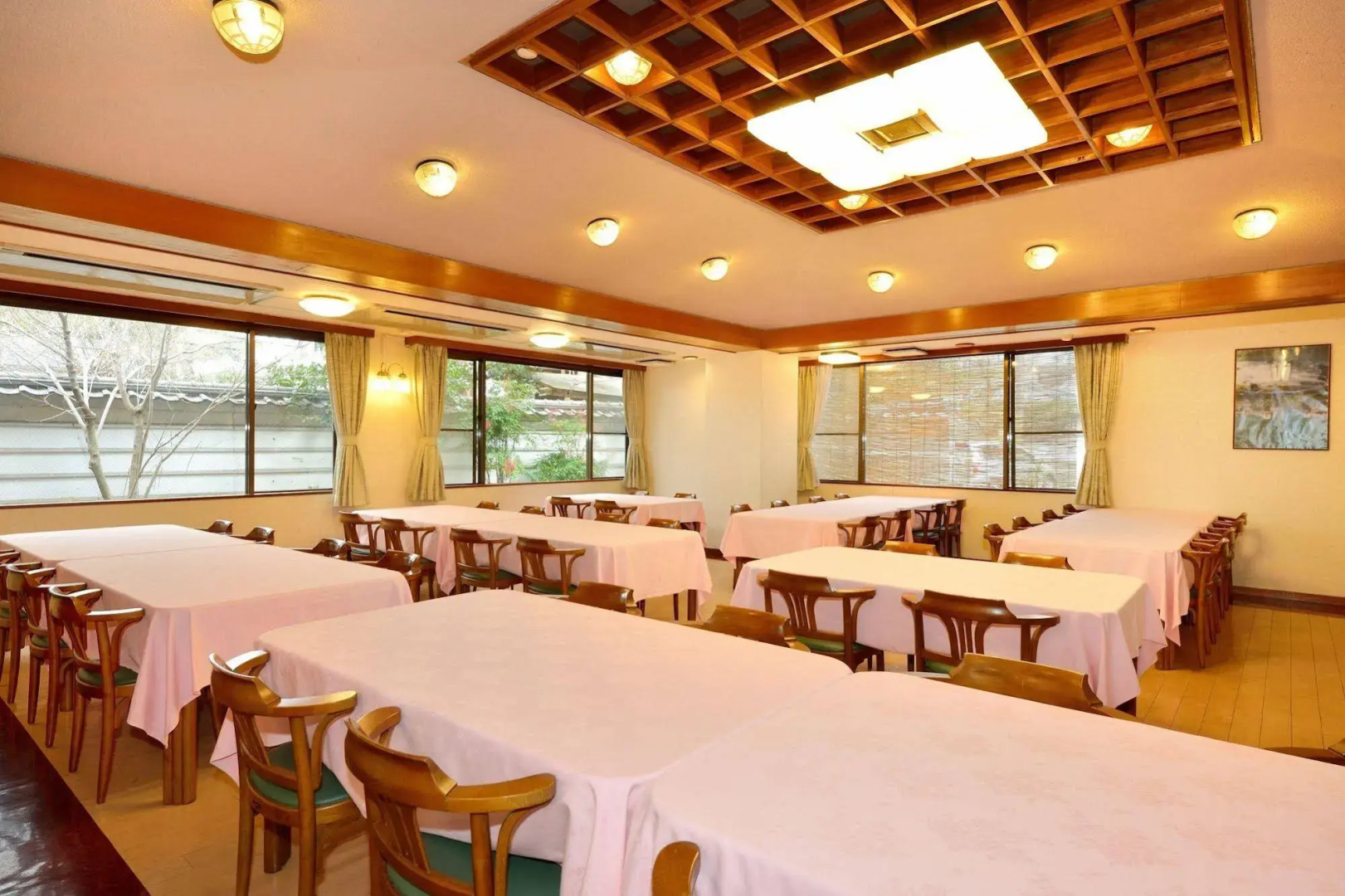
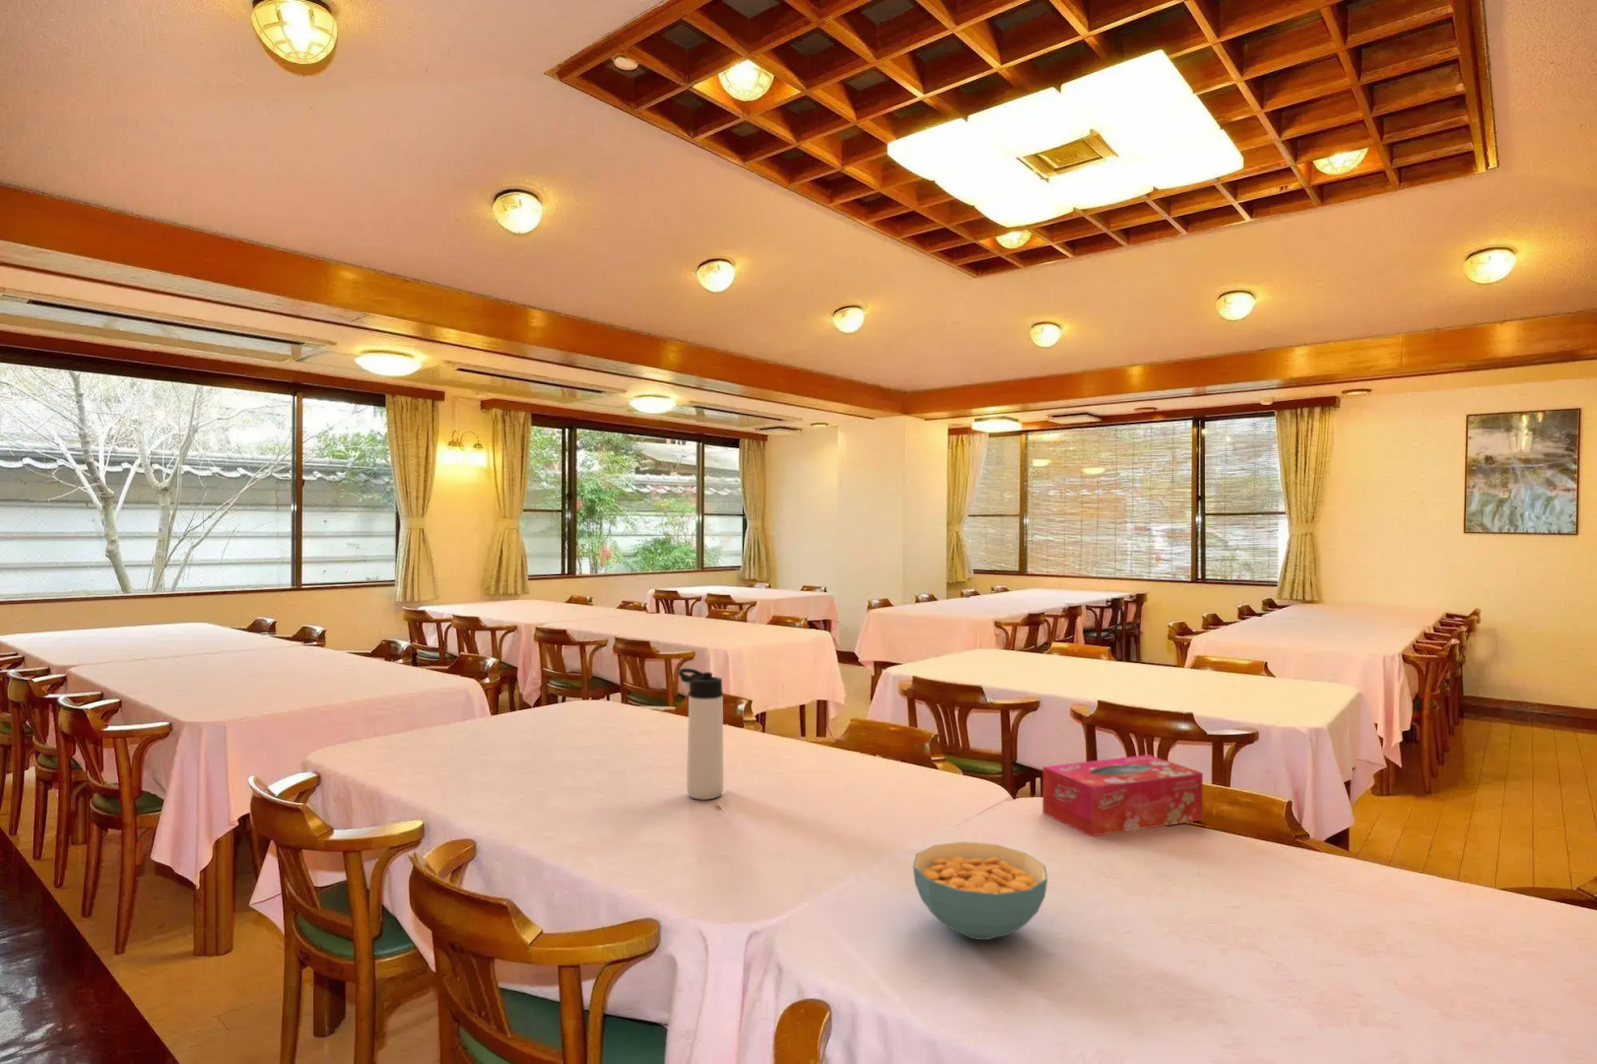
+ thermos bottle (699, 732)
+ cereal bowl (978, 898)
+ tissue box (1121, 793)
